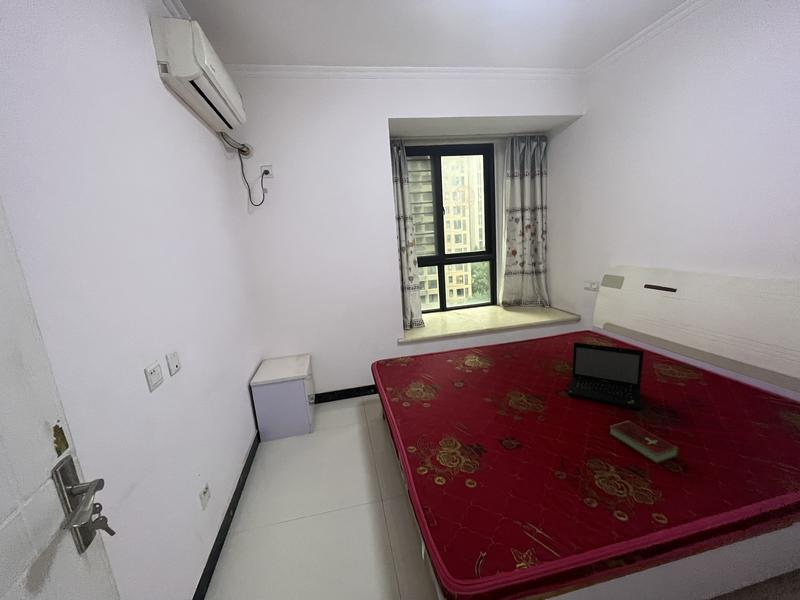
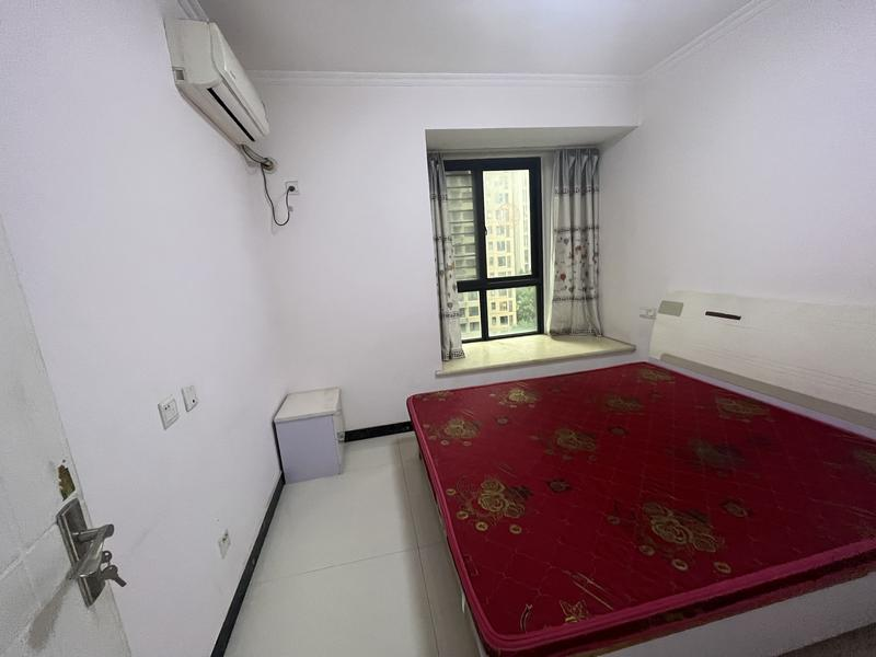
- hardcover book (641, 439)
- laptop (604, 373)
